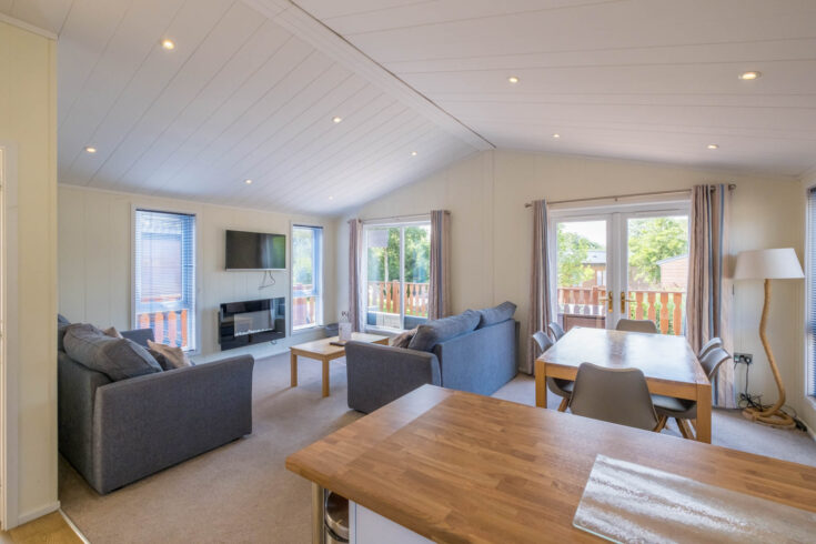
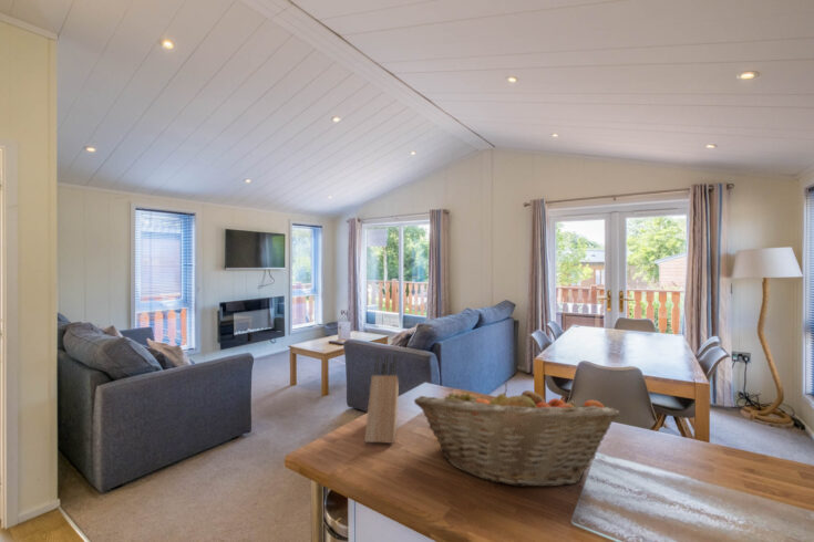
+ fruit basket (509, 420)
+ knife block (383, 394)
